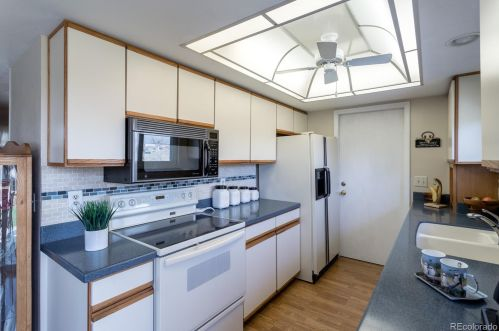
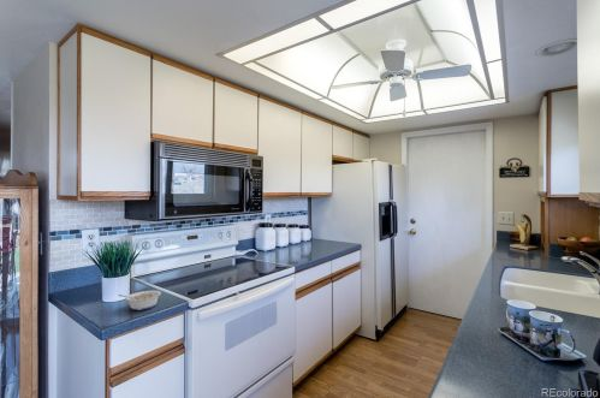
+ legume (142, 299)
